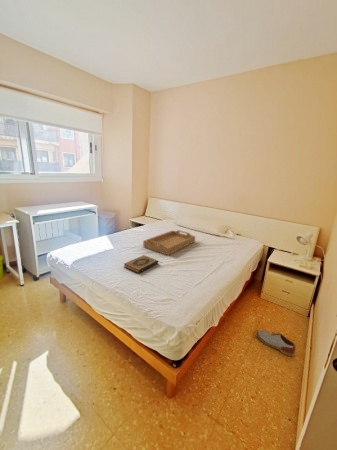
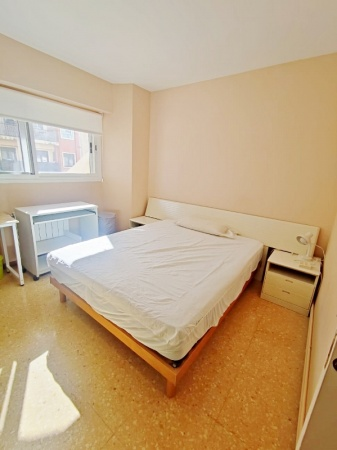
- serving tray (170, 240)
- shoe (275, 338)
- hardback book (141, 263)
